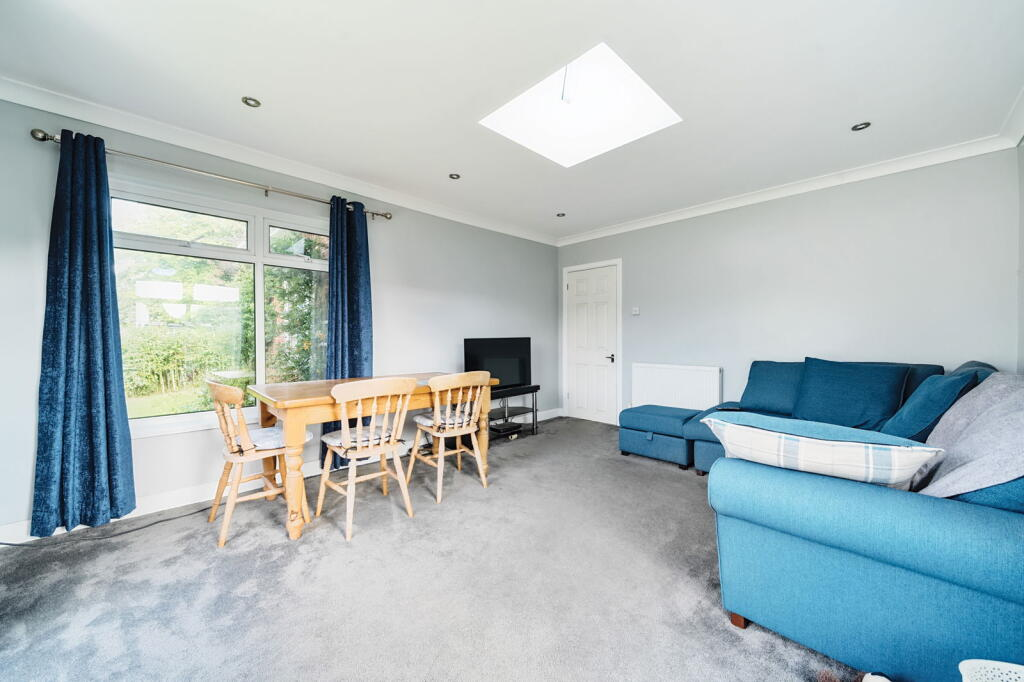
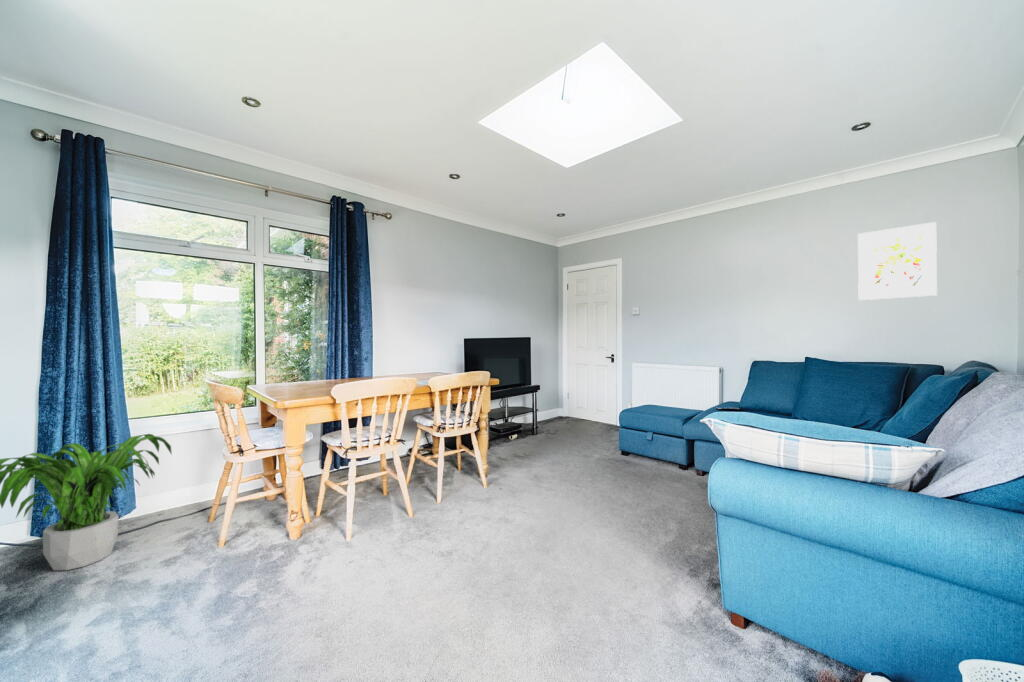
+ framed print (895, 263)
+ potted plant (89, 500)
